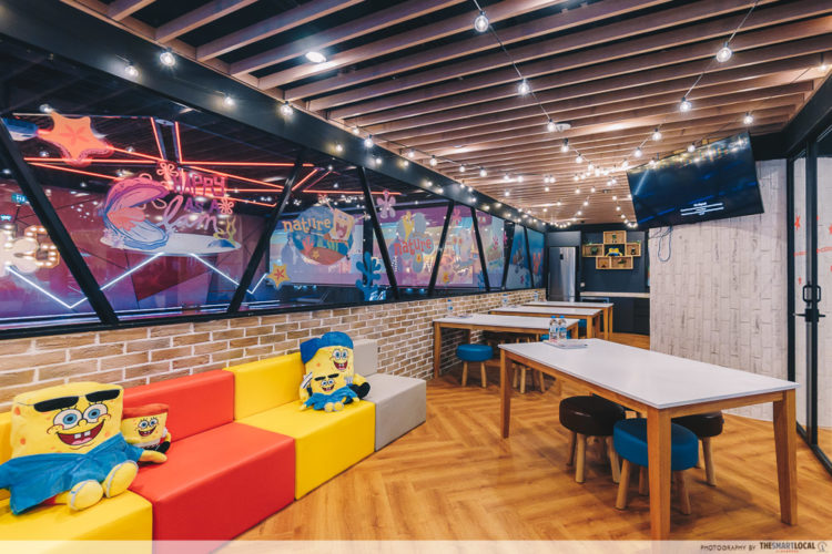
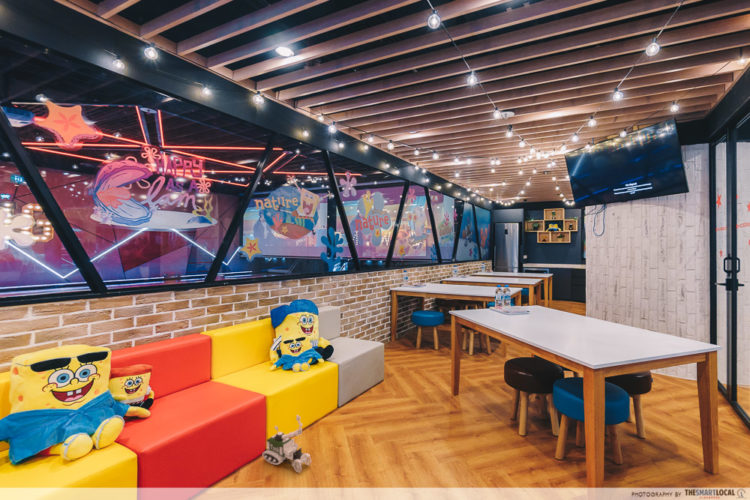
+ toy tank (287, 436)
